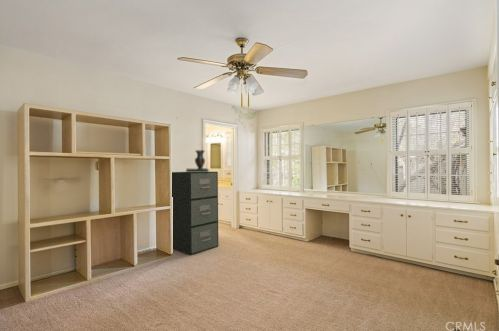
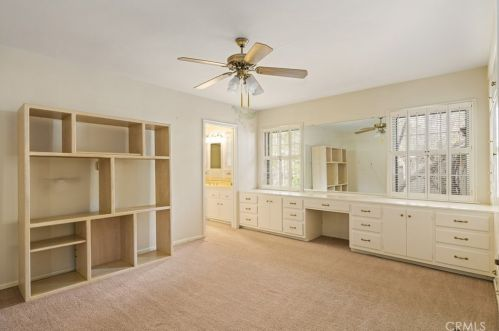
- decorative urn (197, 161)
- filing cabinet (194, 209)
